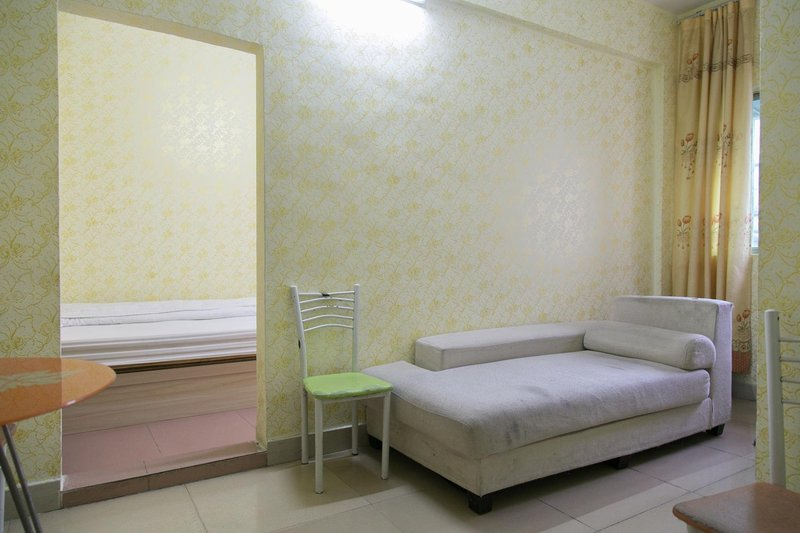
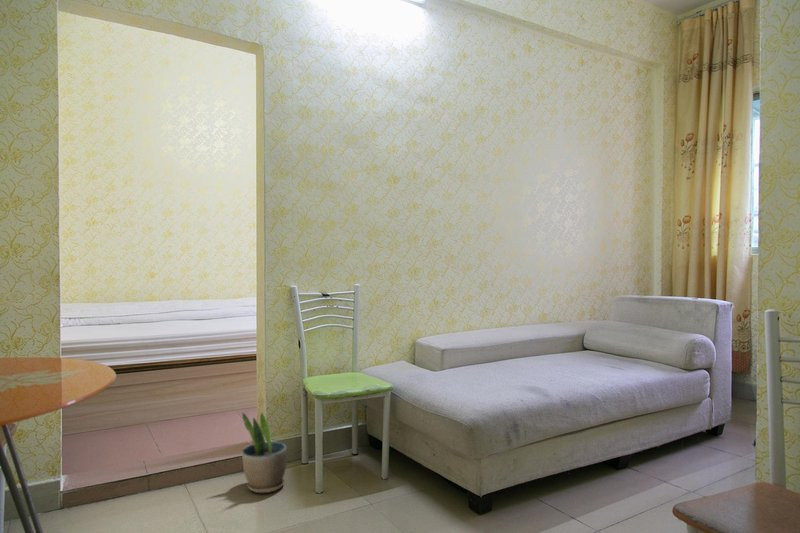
+ potted plant (264, 446)
